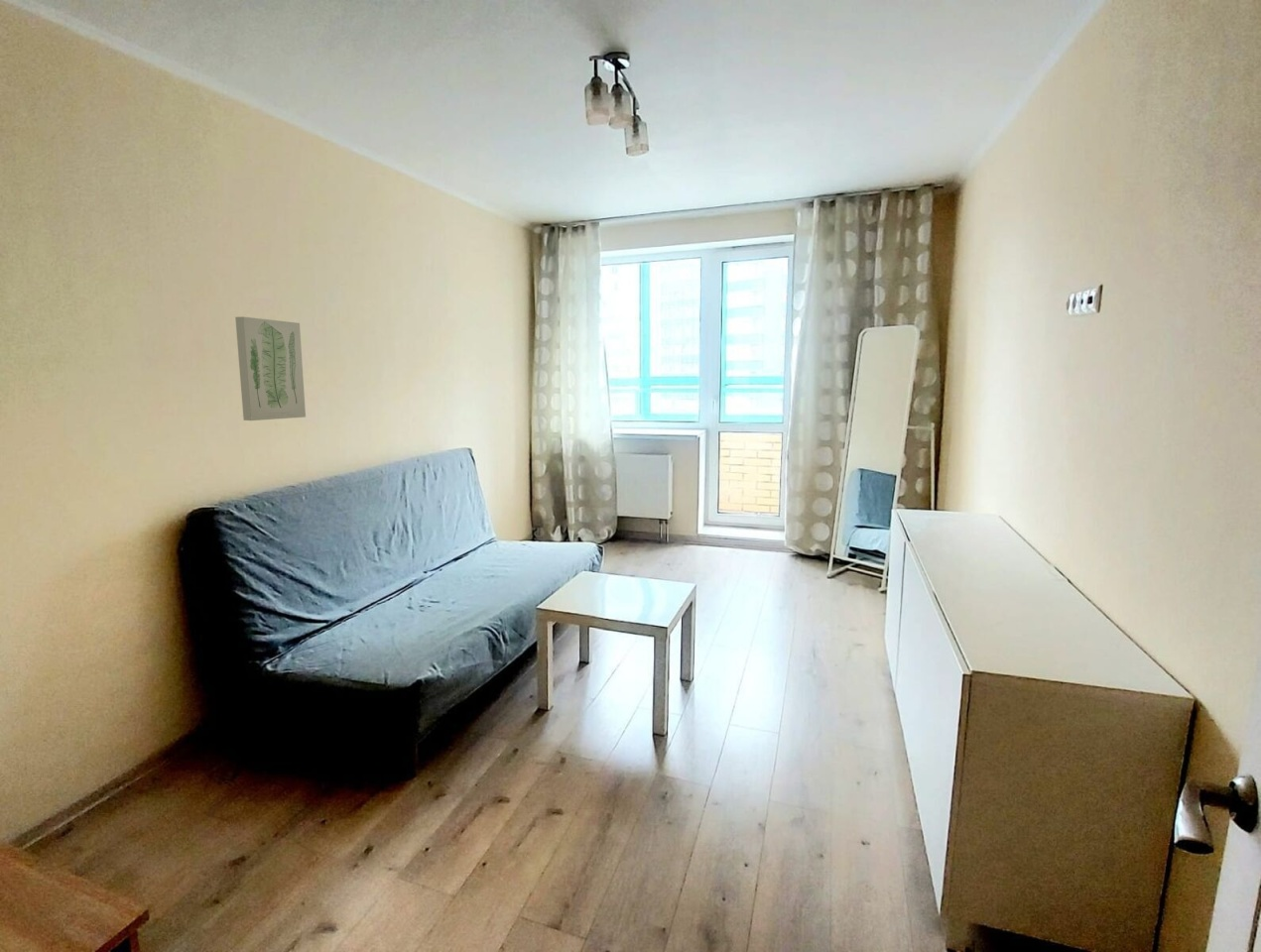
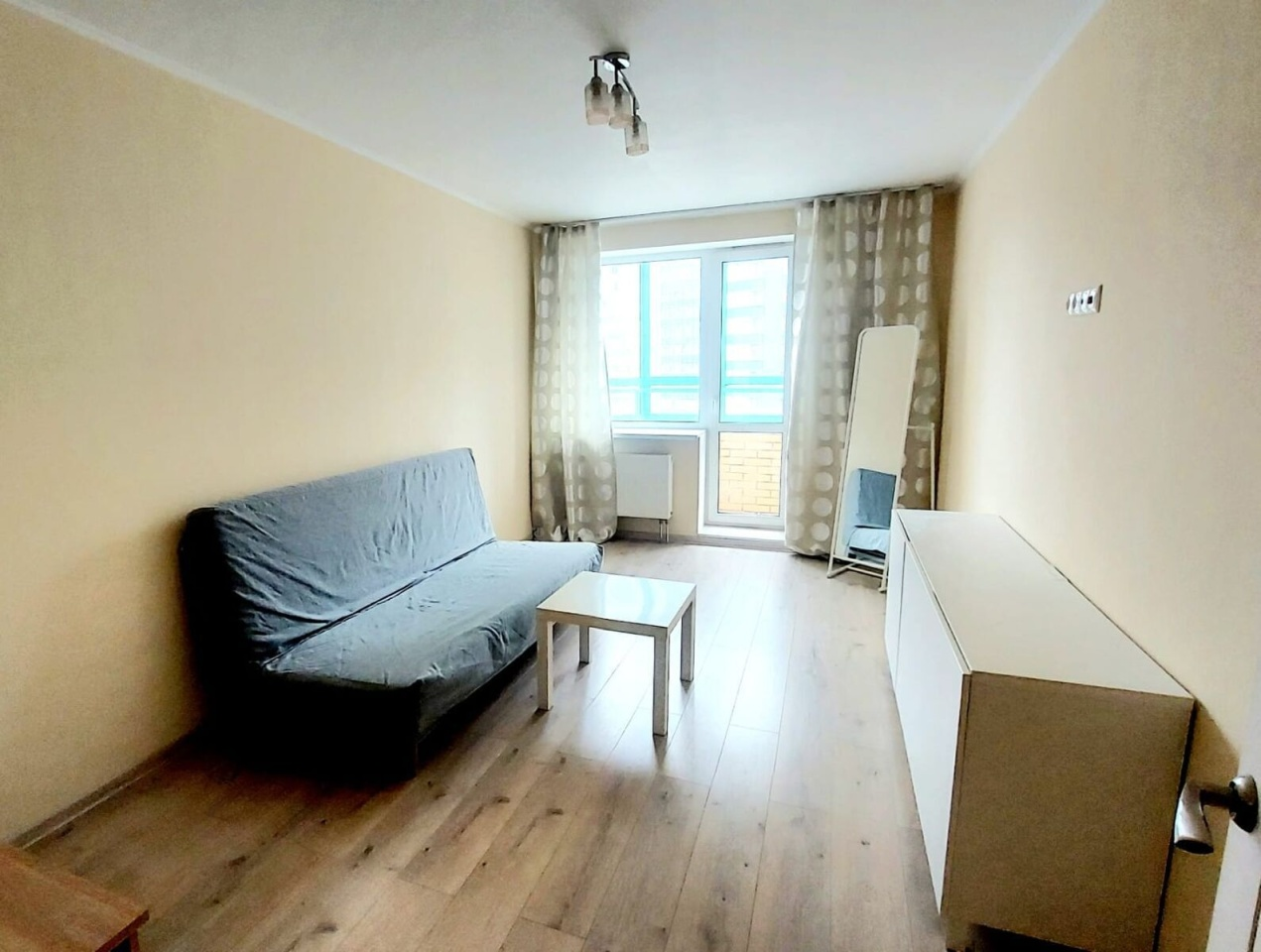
- wall art (272, 370)
